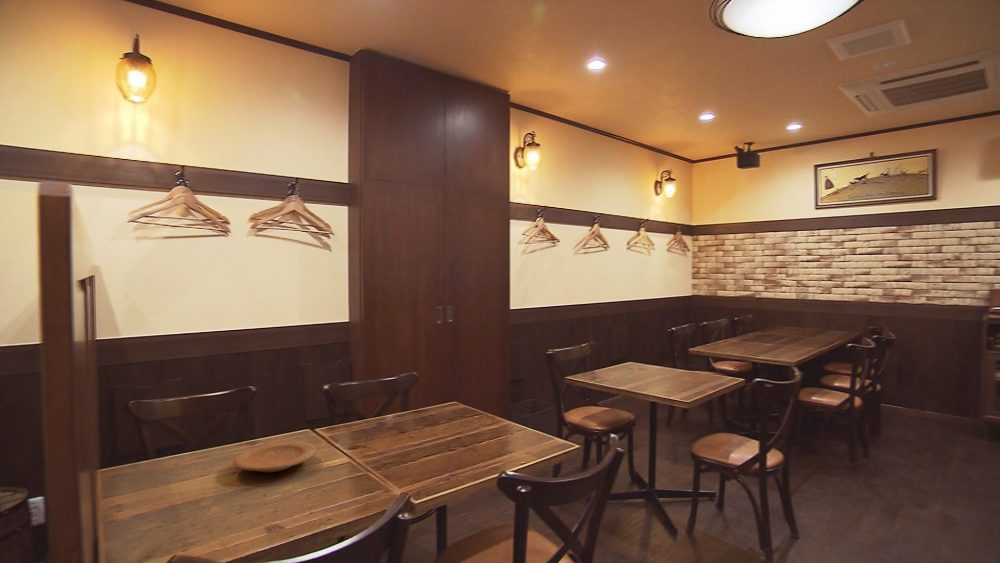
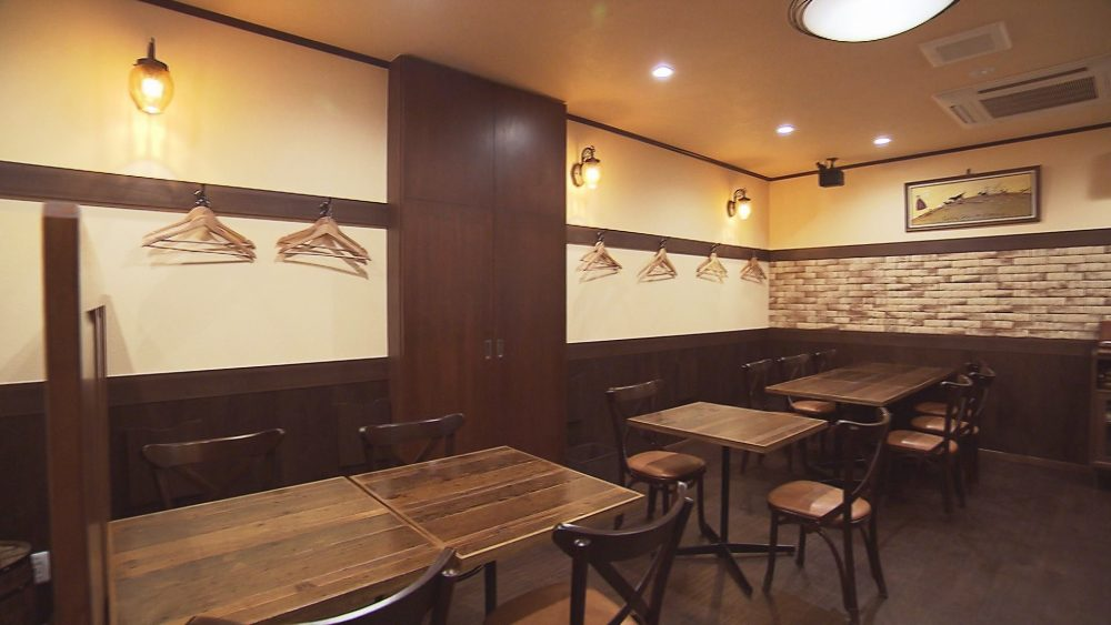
- plate (276, 459)
